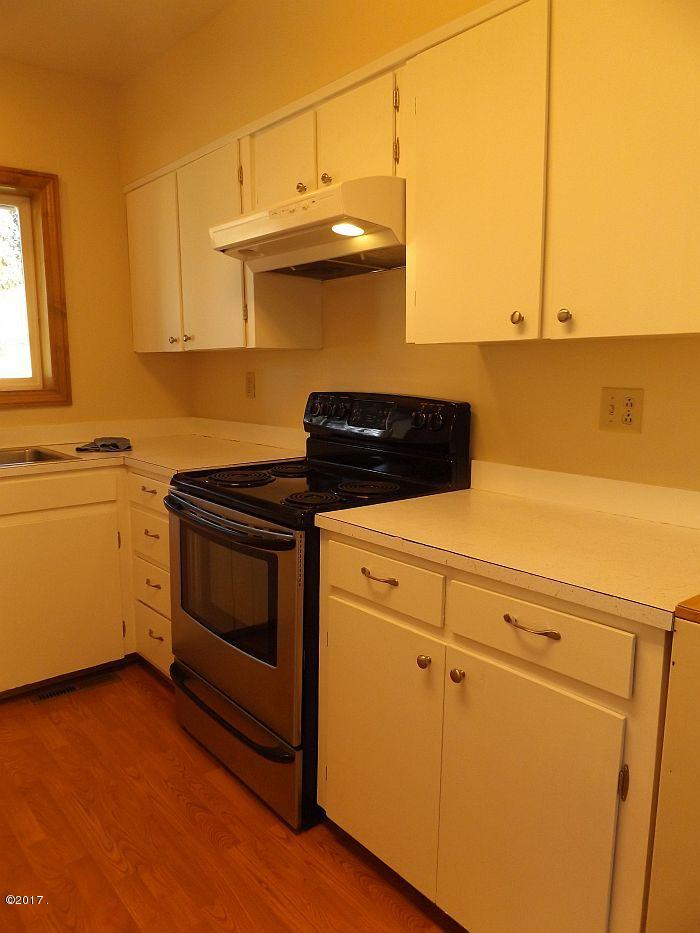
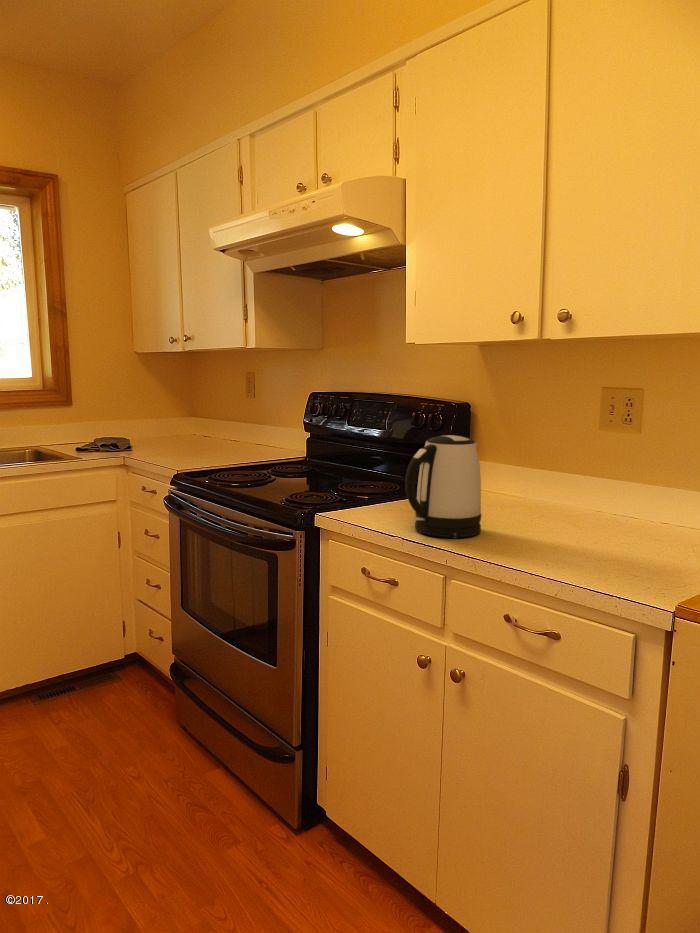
+ kettle (442, 484)
